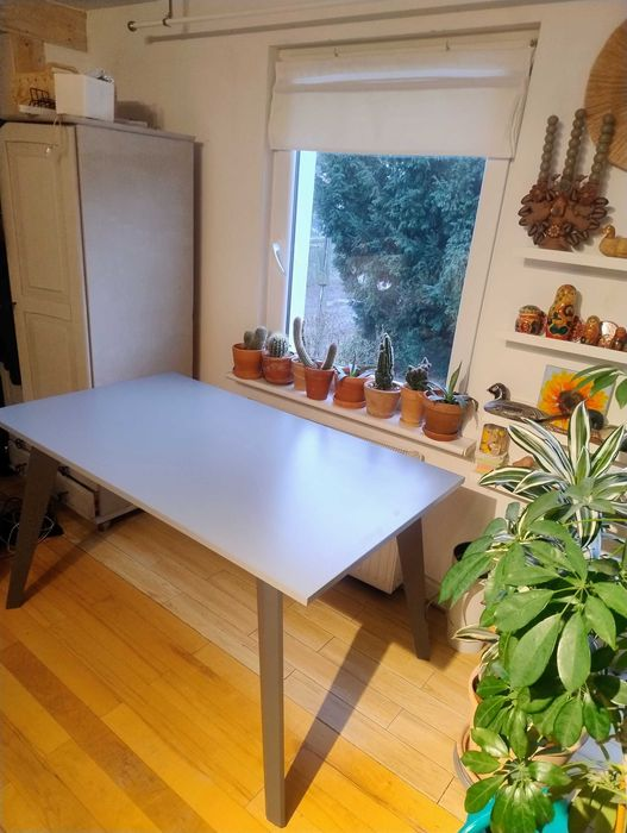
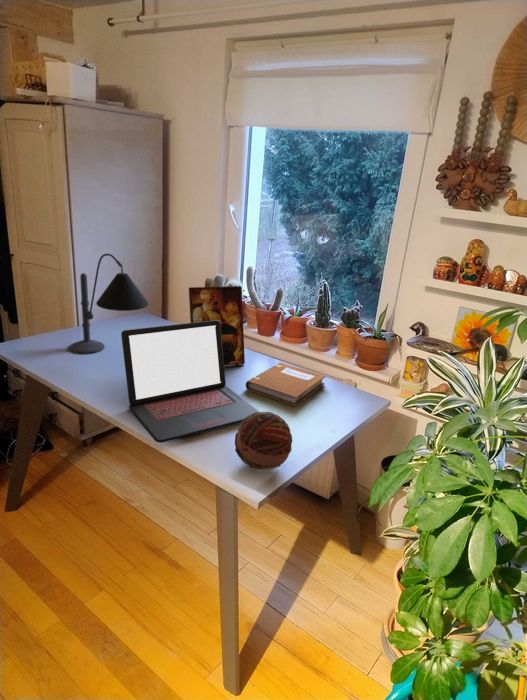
+ picture frame (220, 324)
+ laptop (192, 375)
+ desk lamp (105, 306)
+ notebook (287, 381)
+ decorative ball (263, 440)
